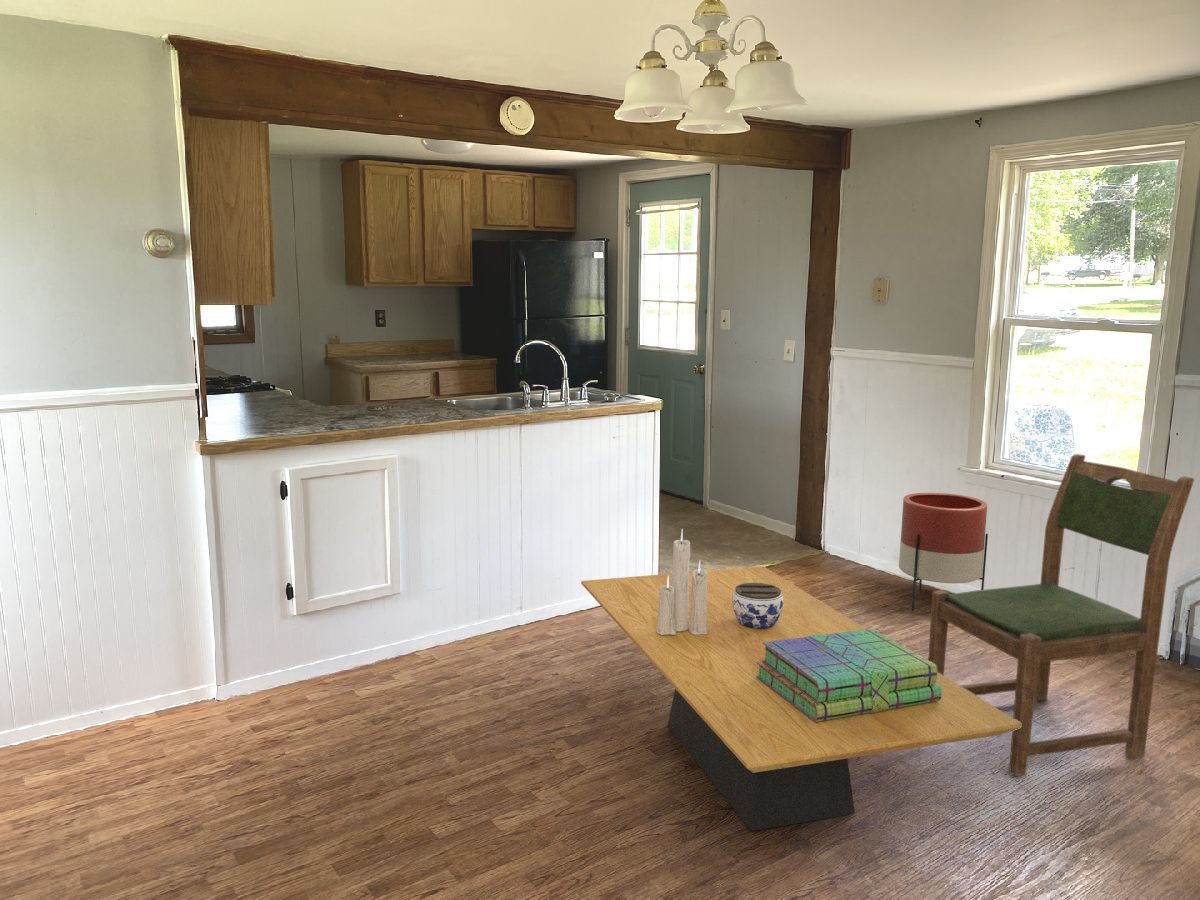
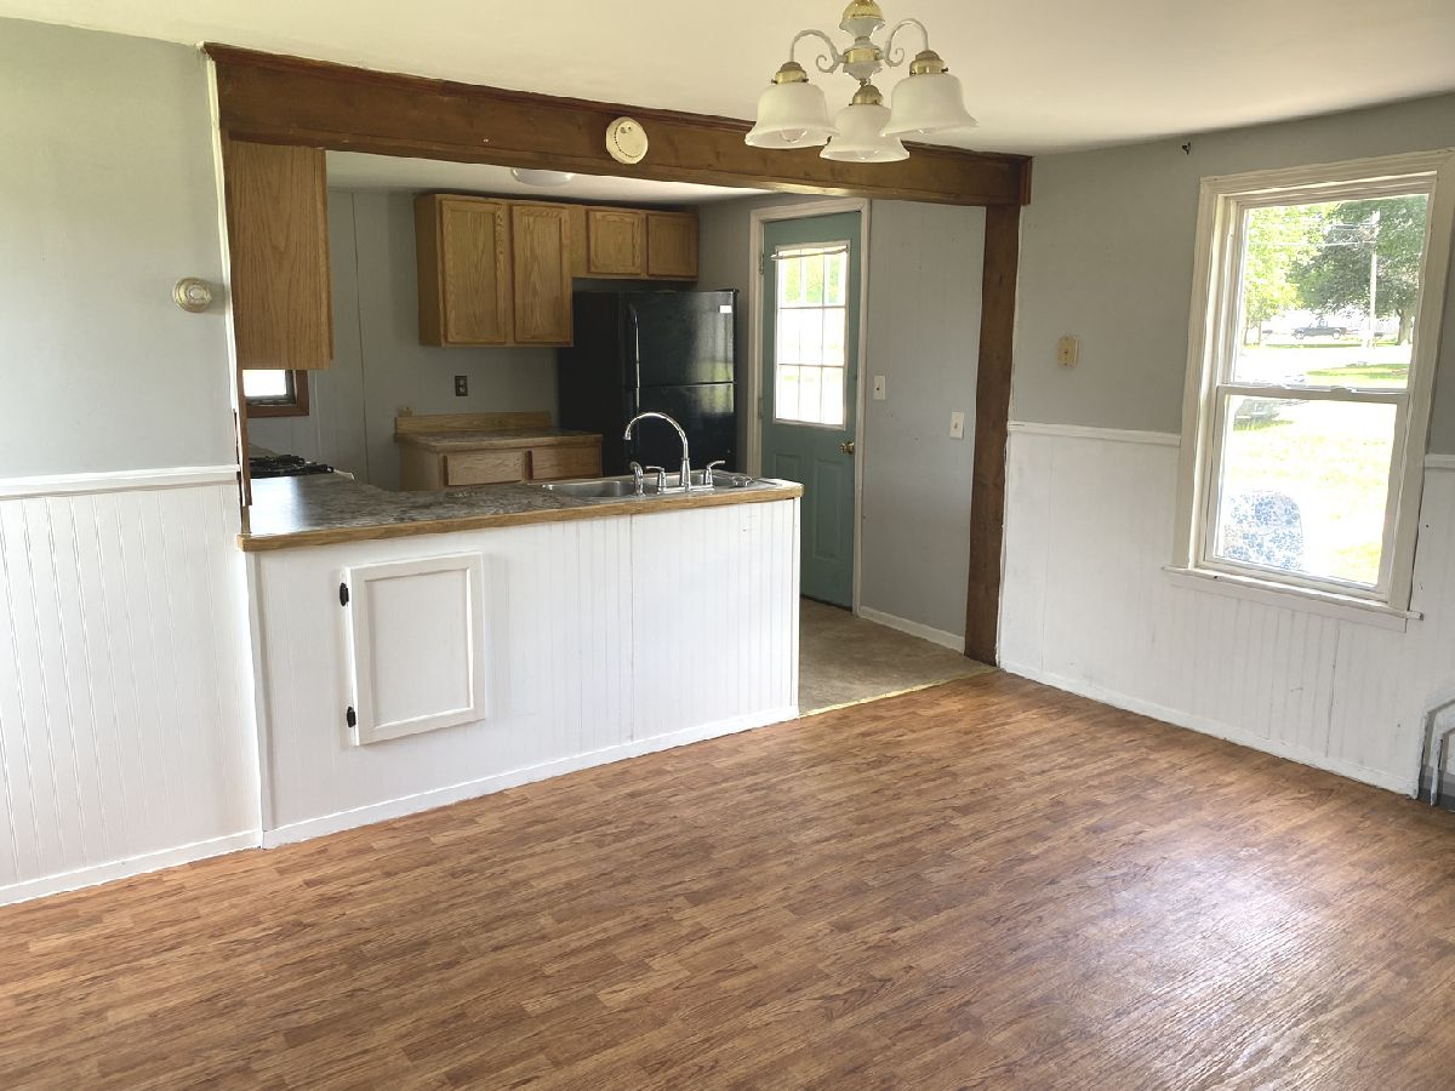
- coffee table (754, 702)
- jar (757, 605)
- planter (940, 552)
- candle (682, 577)
- dining chair (1049, 603)
- stack of books (846, 670)
